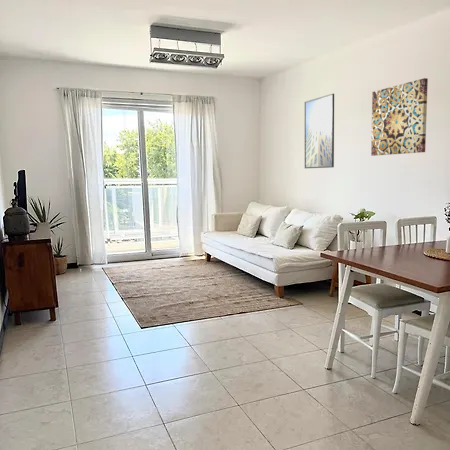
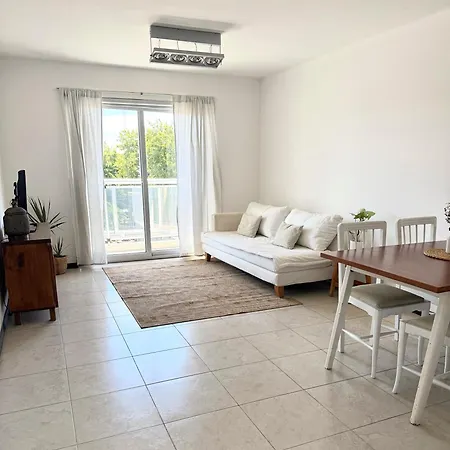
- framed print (318, 133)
- wall art (397, 120)
